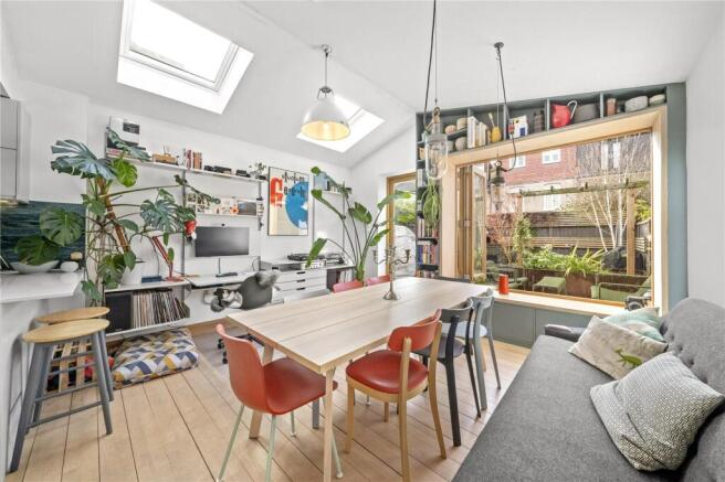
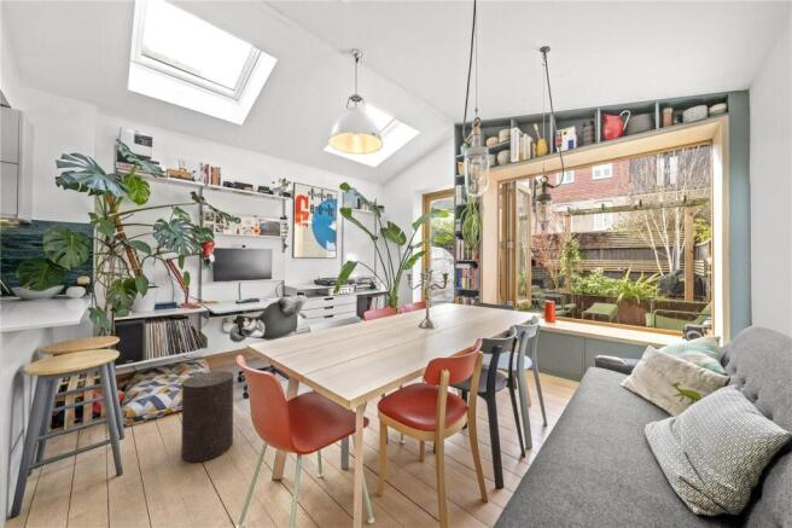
+ stool (208, 413)
